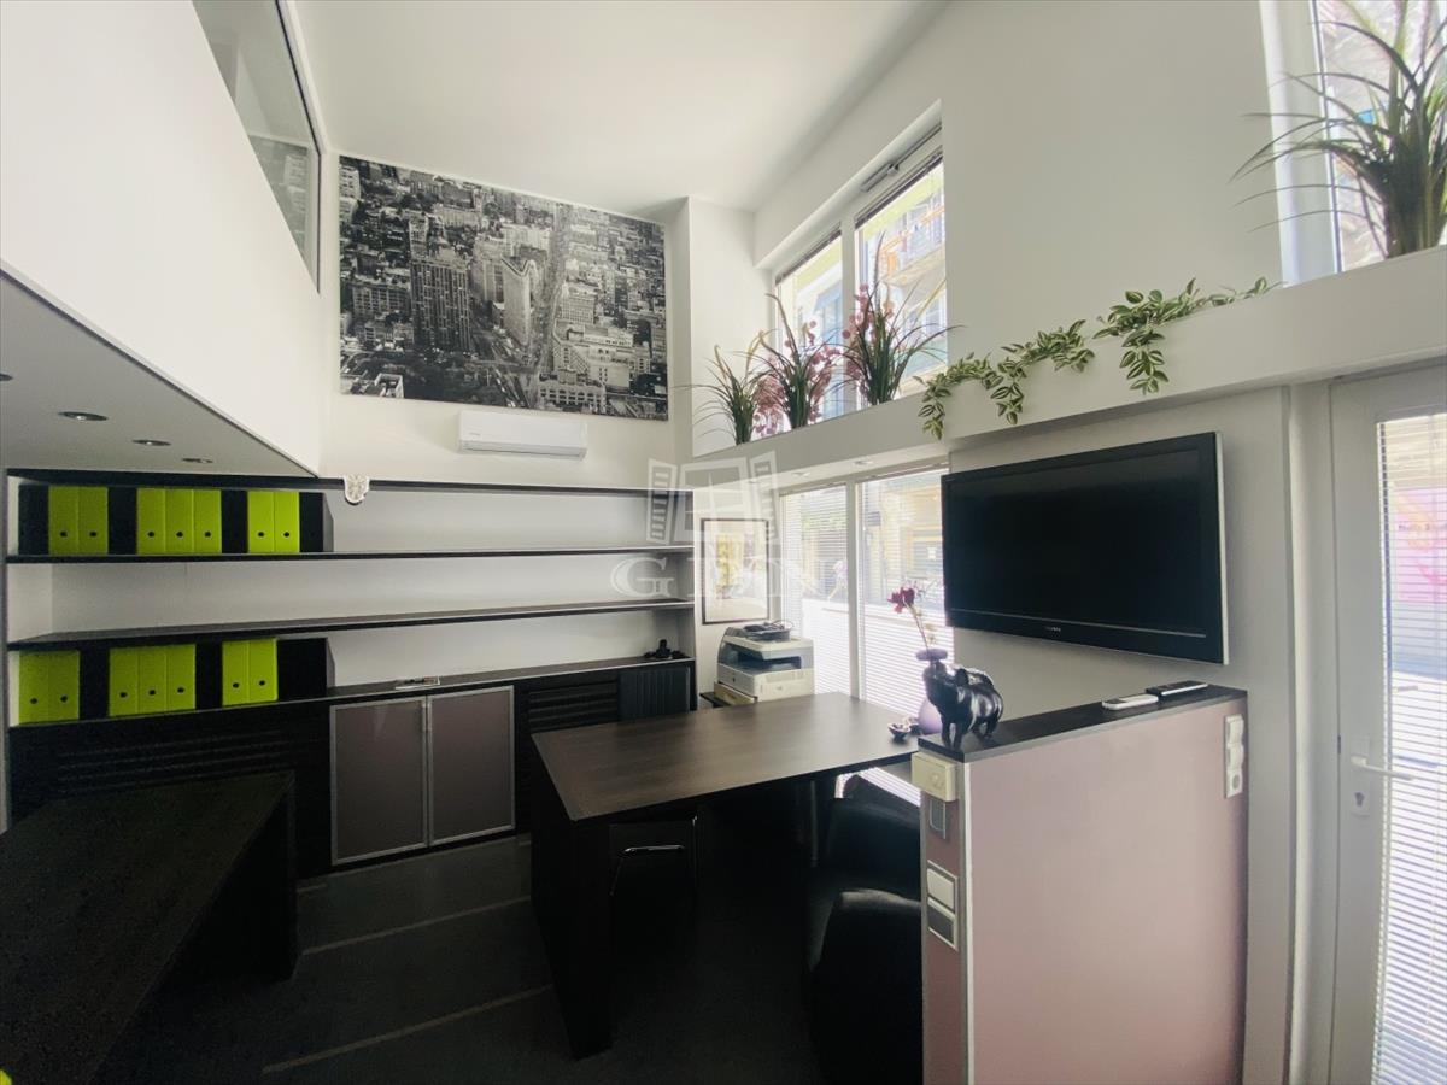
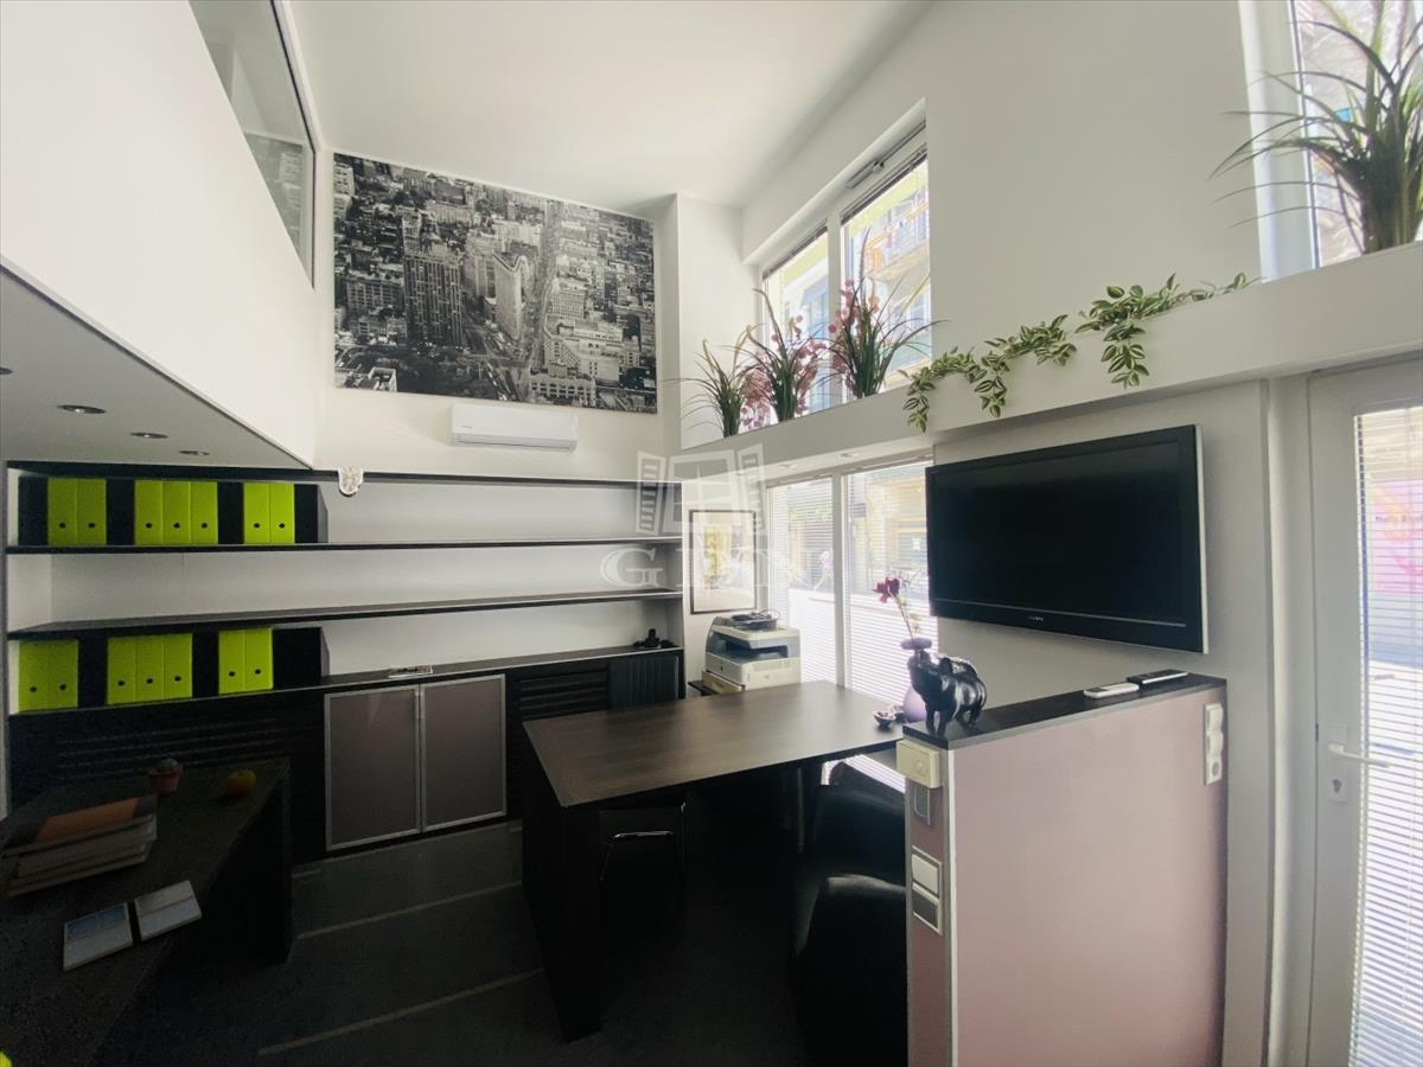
+ book stack (88, 842)
+ drink coaster (128, 920)
+ potted succulent (165, 775)
+ apple (240, 781)
